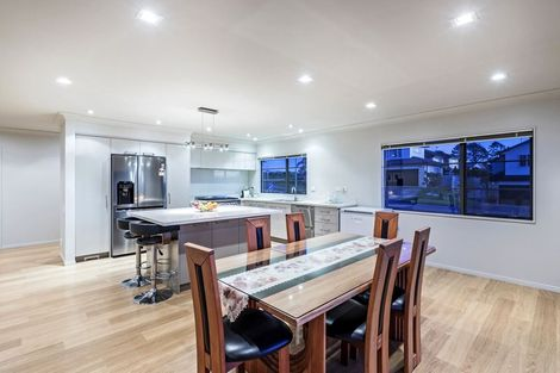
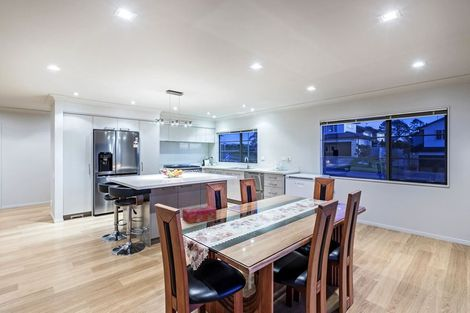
+ tissue box (199, 214)
